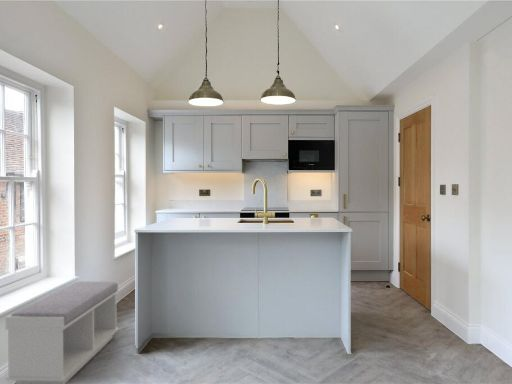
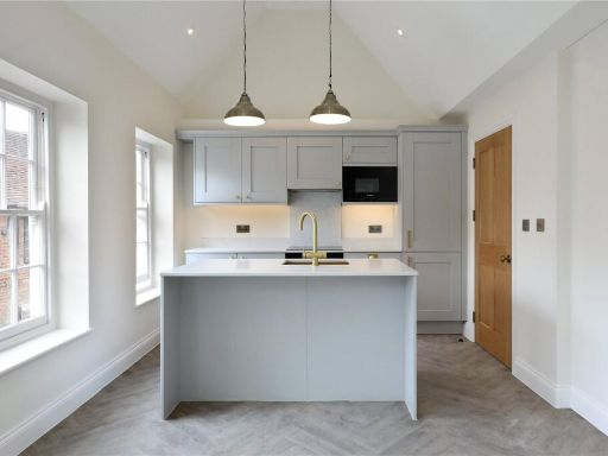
- bench (71, 325)
